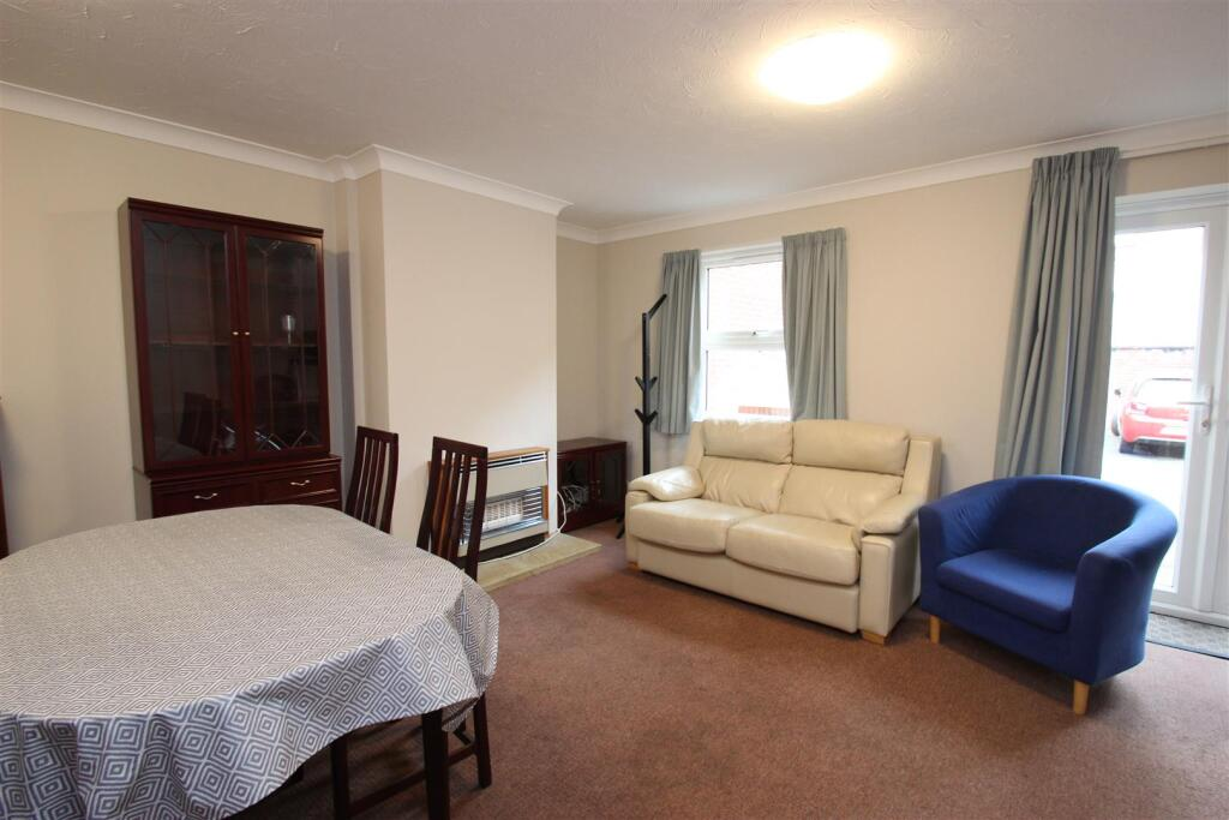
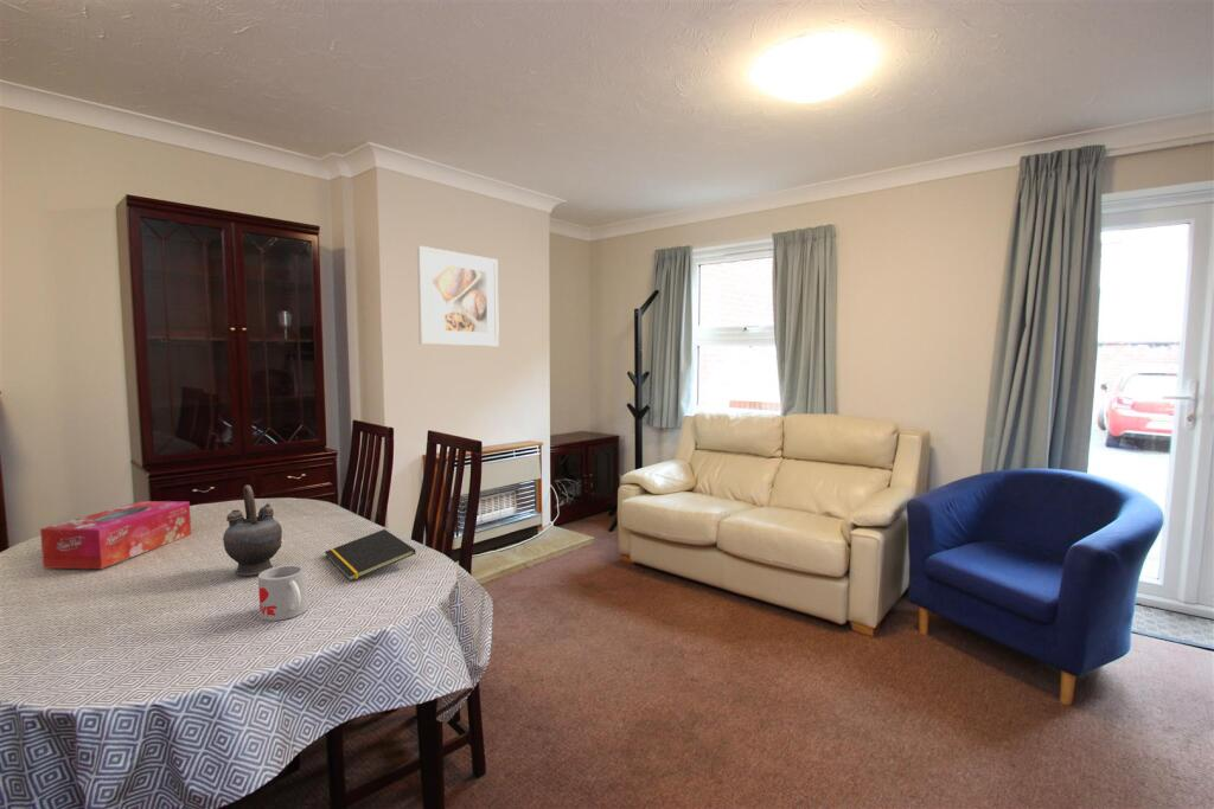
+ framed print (460, 298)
+ tissue box (122, 532)
+ teapot (251, 526)
+ mug (286, 592)
+ notepad (369, 552)
